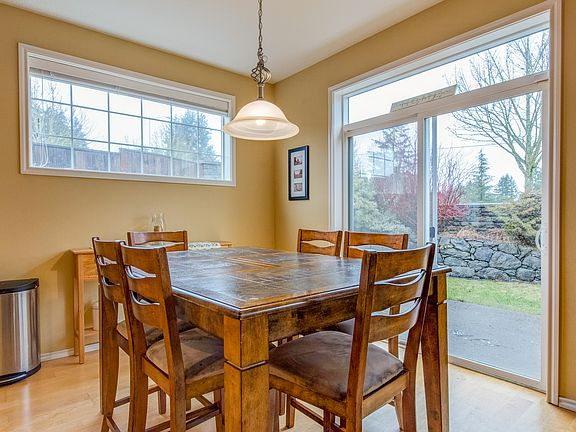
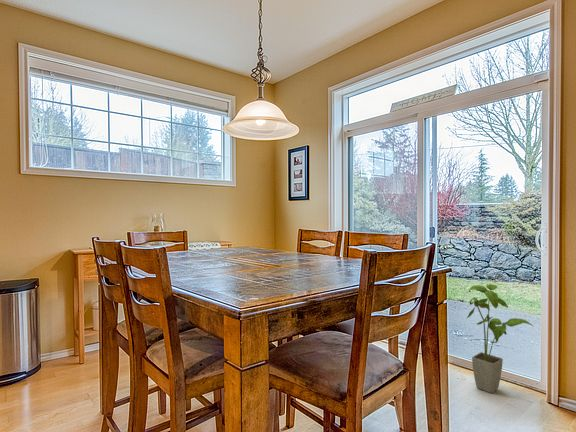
+ house plant (494, 339)
